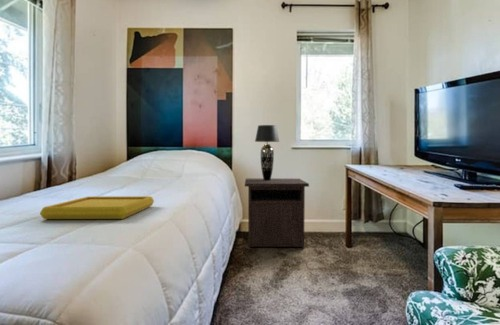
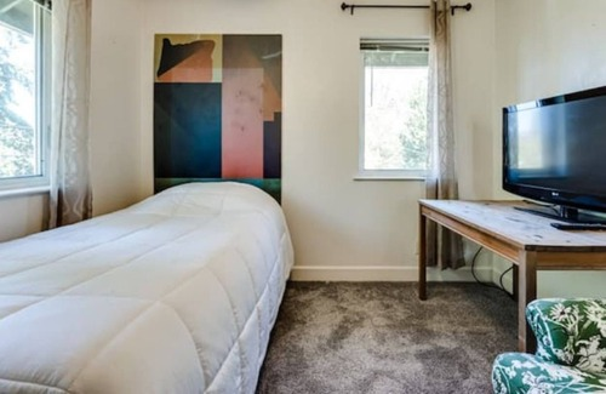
- table lamp (267, 152)
- serving tray (103, 206)
- nightstand (274, 210)
